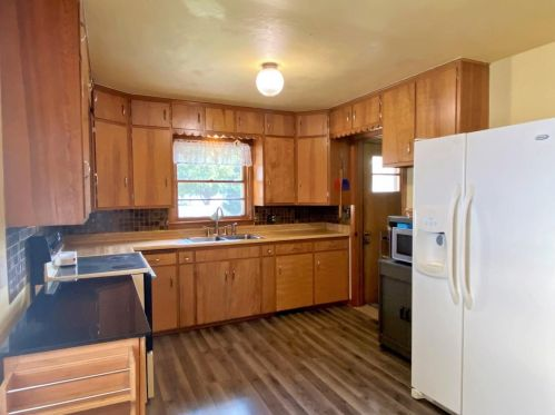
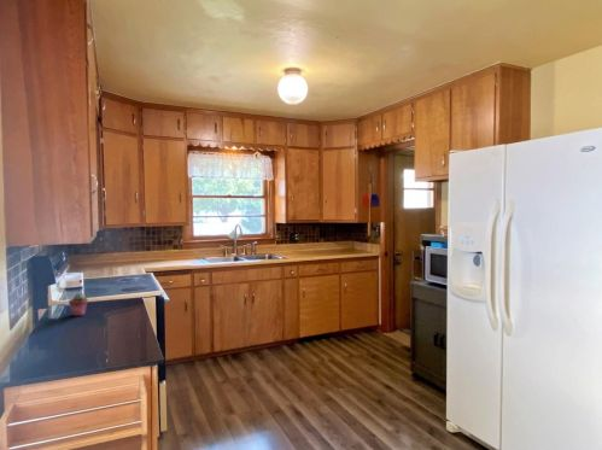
+ potted succulent (78, 303)
